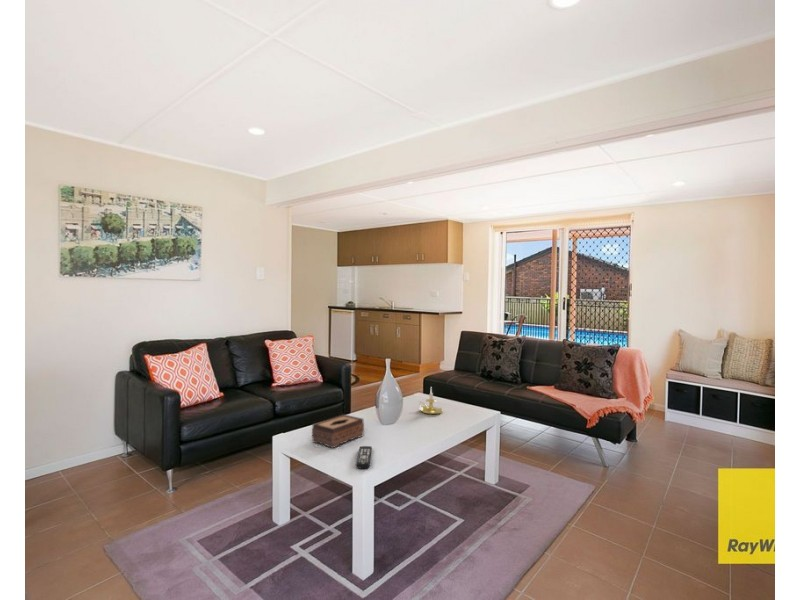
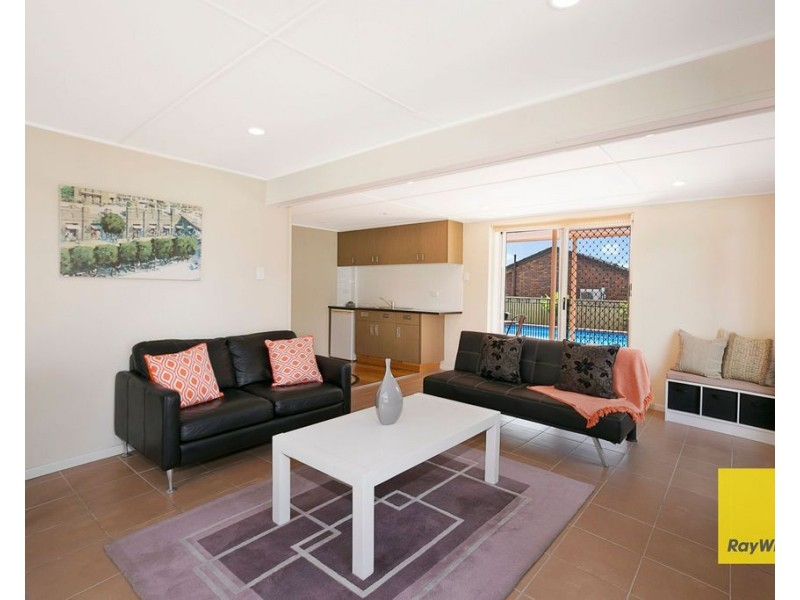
- tissue box (338, 430)
- remote control (364, 456)
- candle holder (429, 399)
